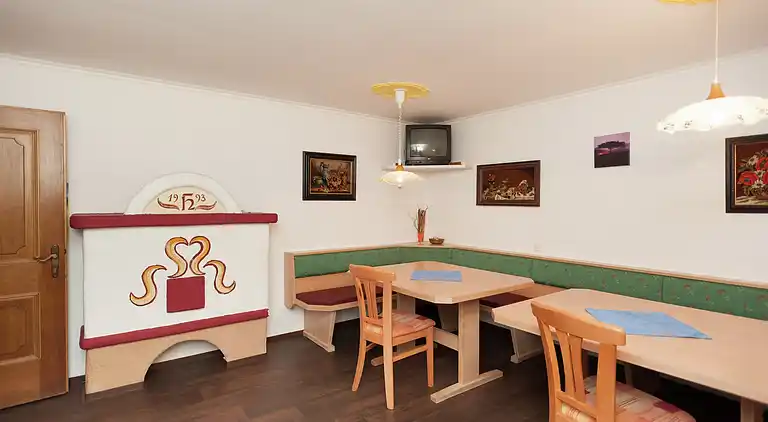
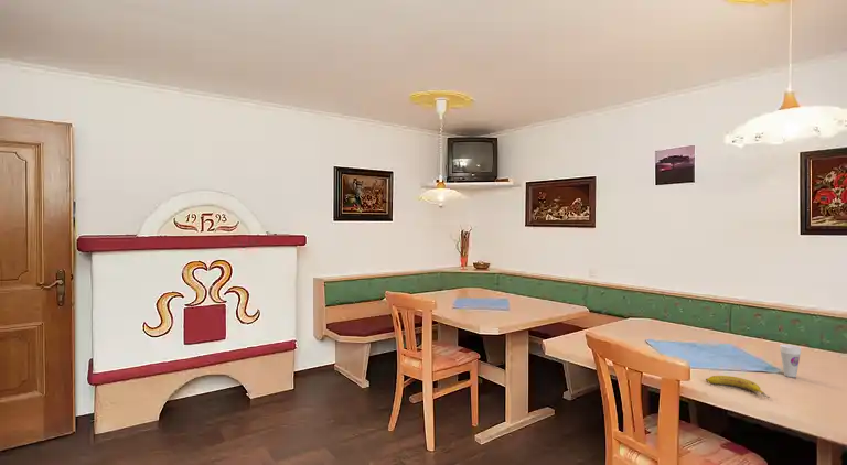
+ fruit (737, 383)
+ cup (790, 360)
